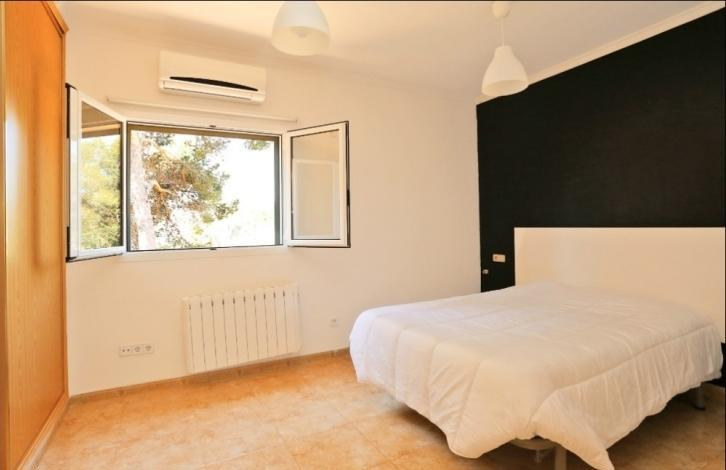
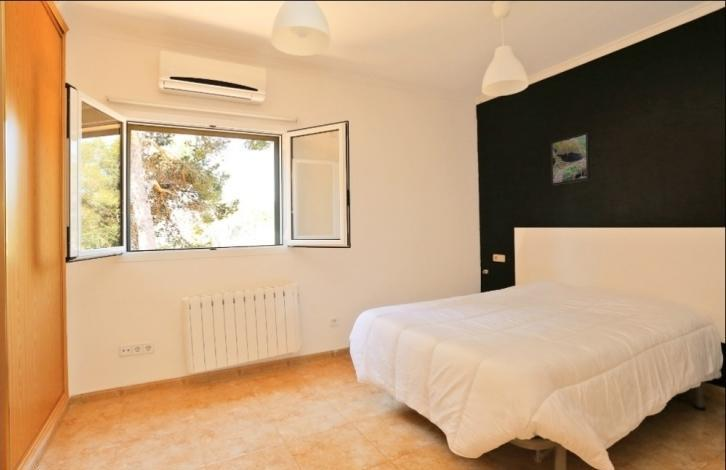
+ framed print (569, 160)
